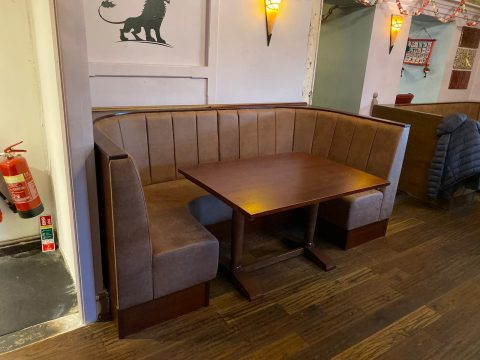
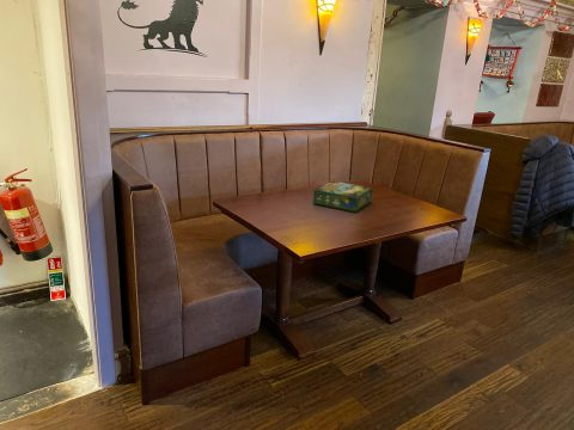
+ board game (343, 195)
